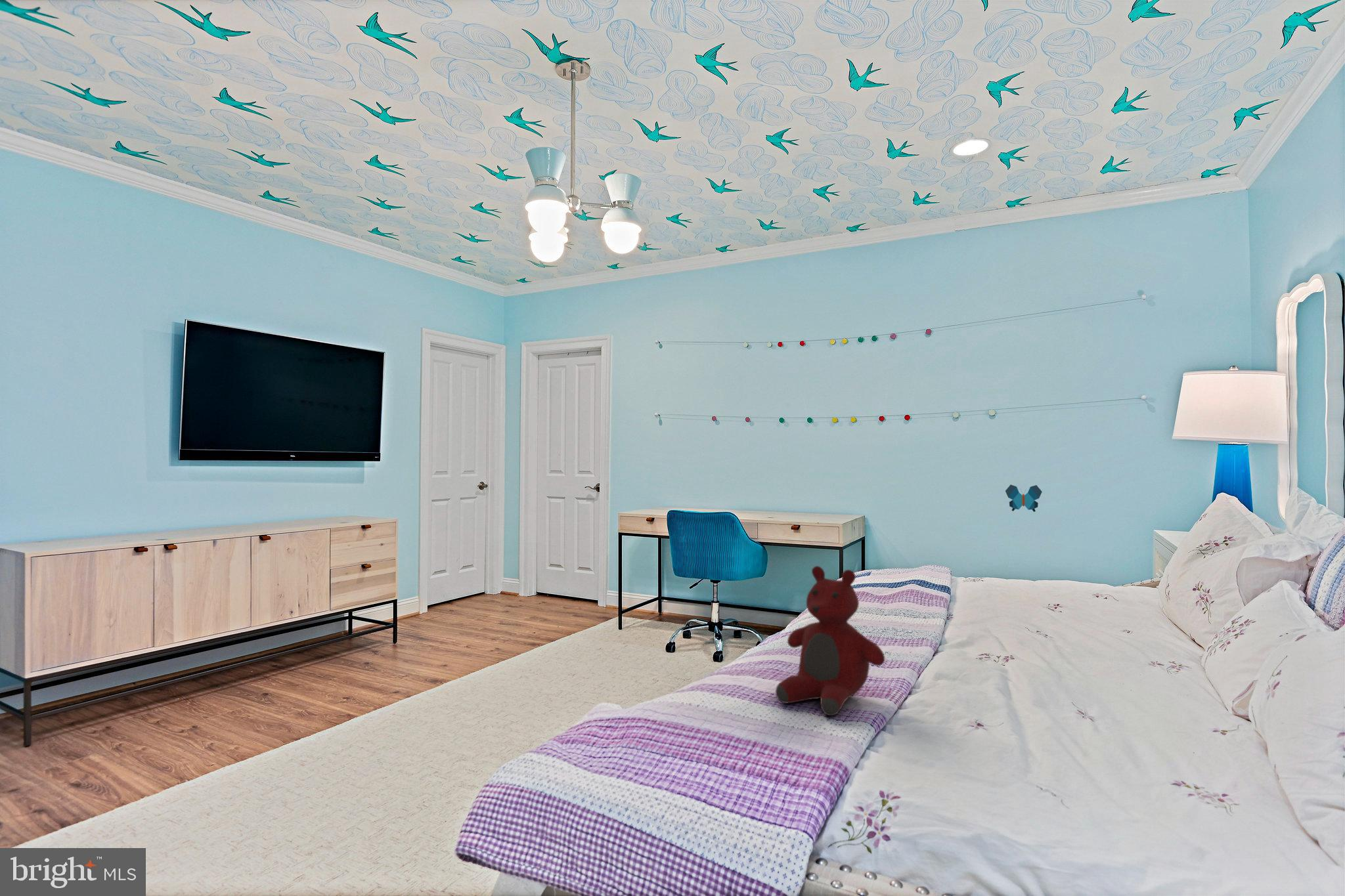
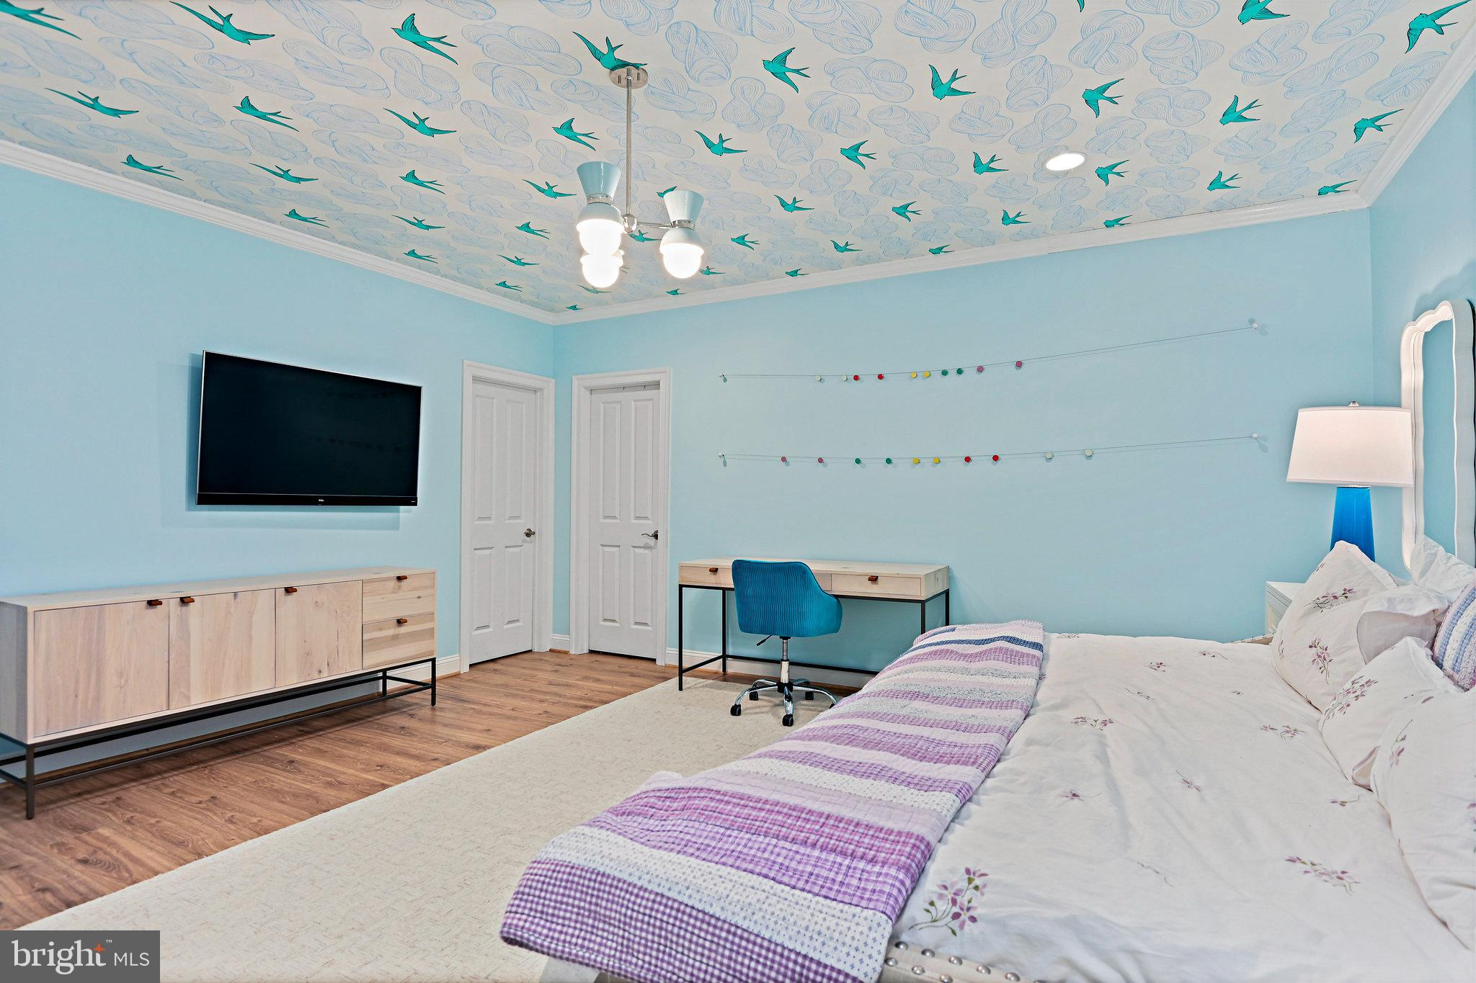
- decorative butterfly (1023, 498)
- teddy bear (824, 635)
